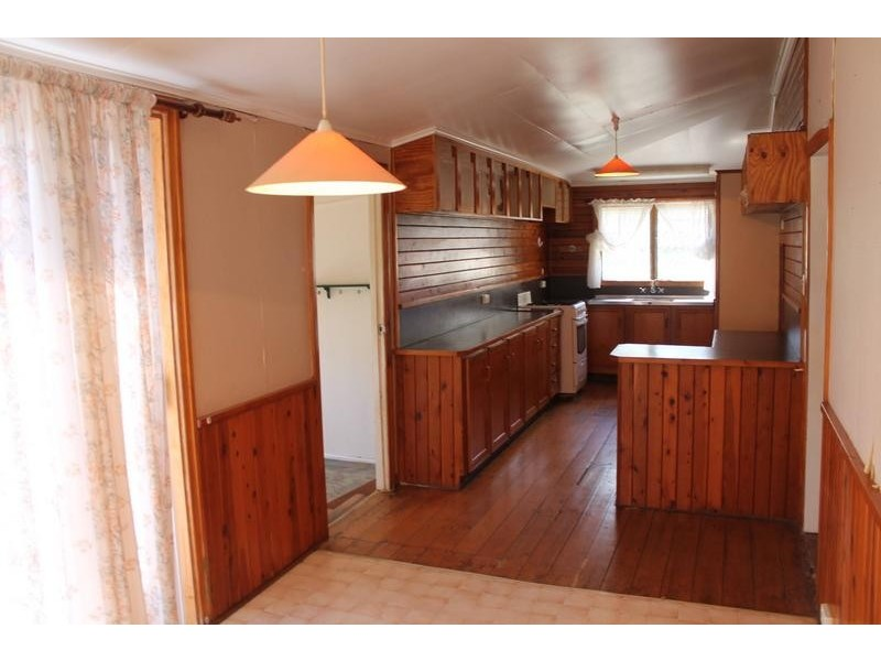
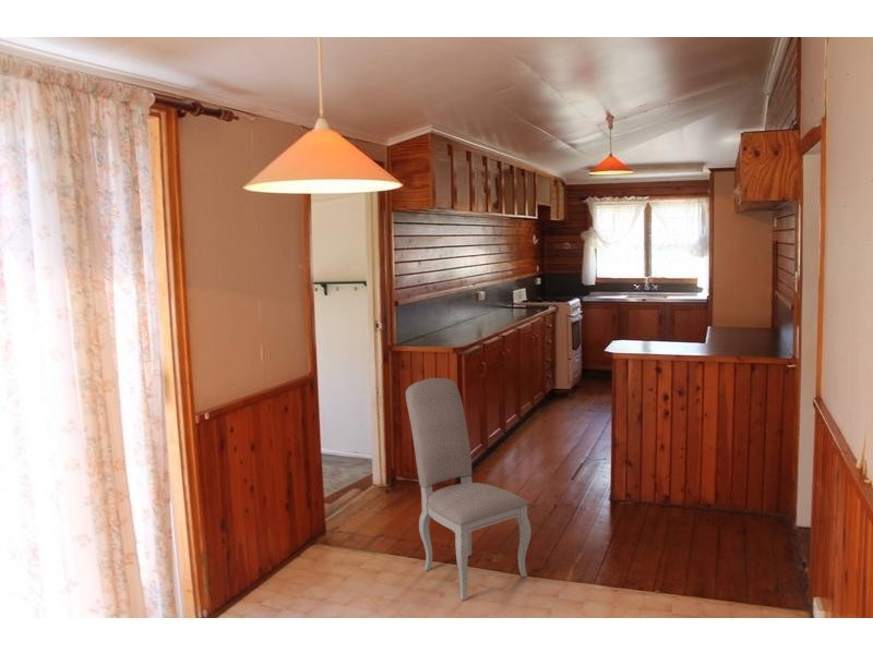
+ dining chair (466, 480)
